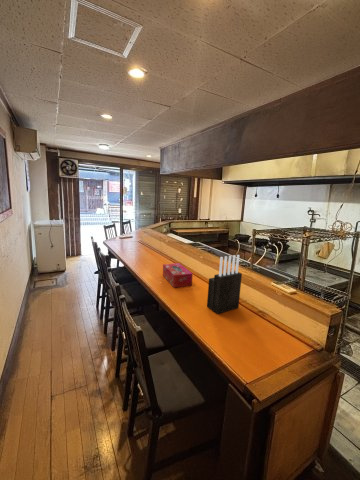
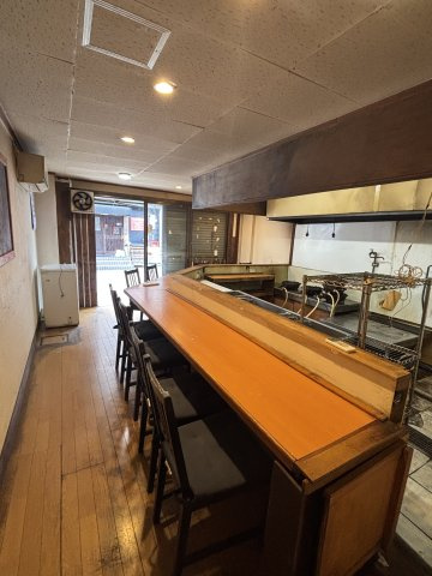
- knife block (223, 281)
- tissue box (176, 274)
